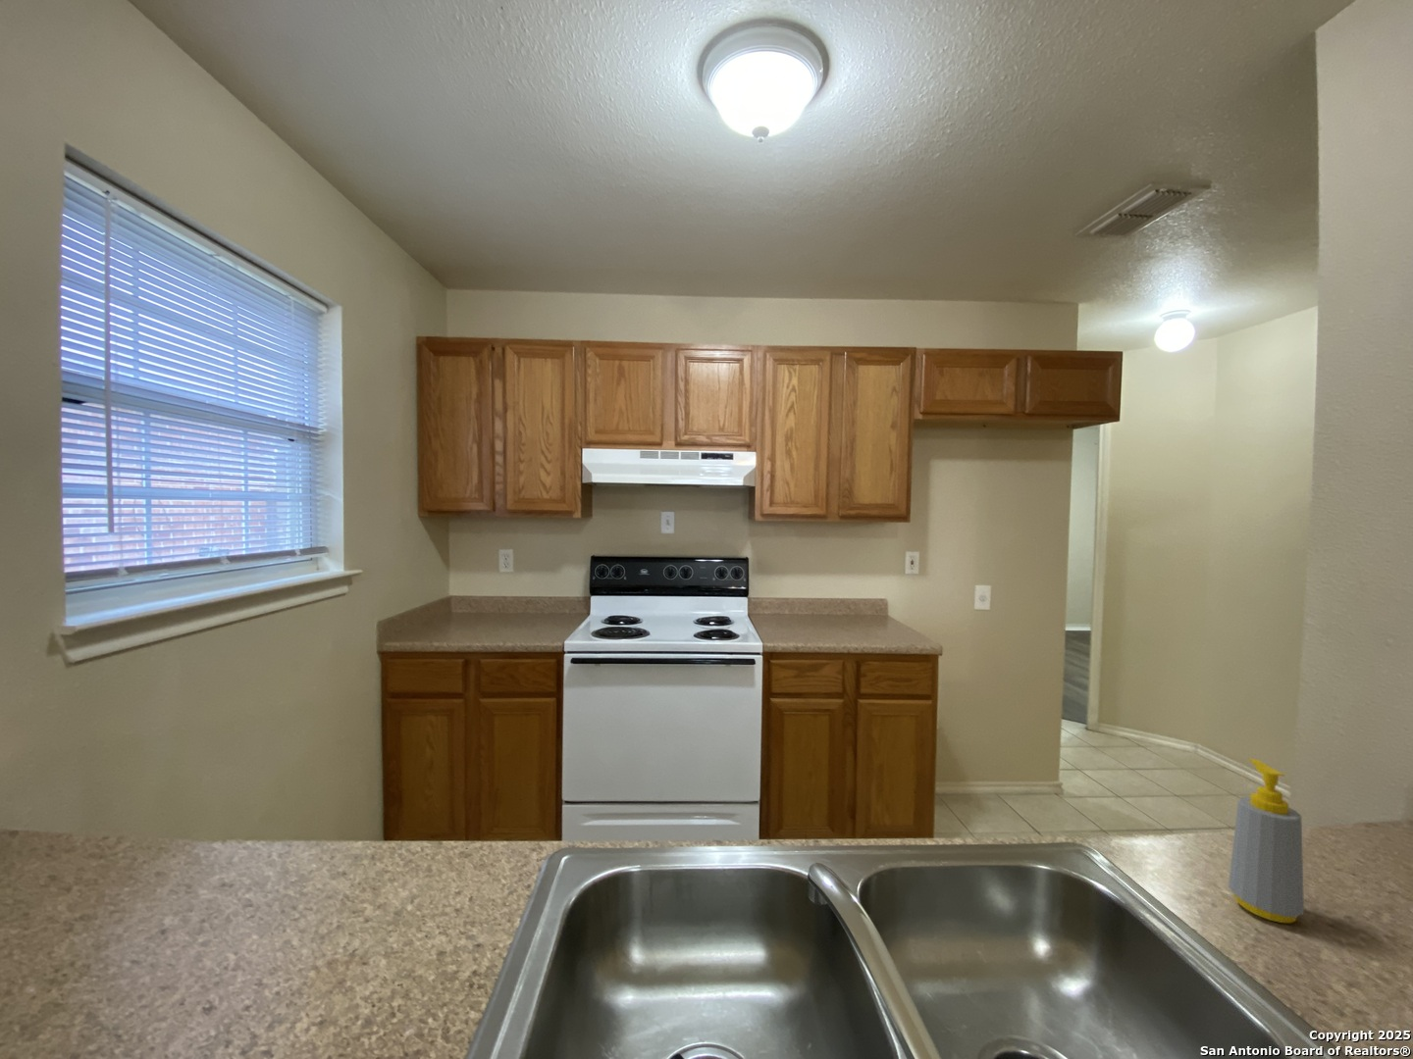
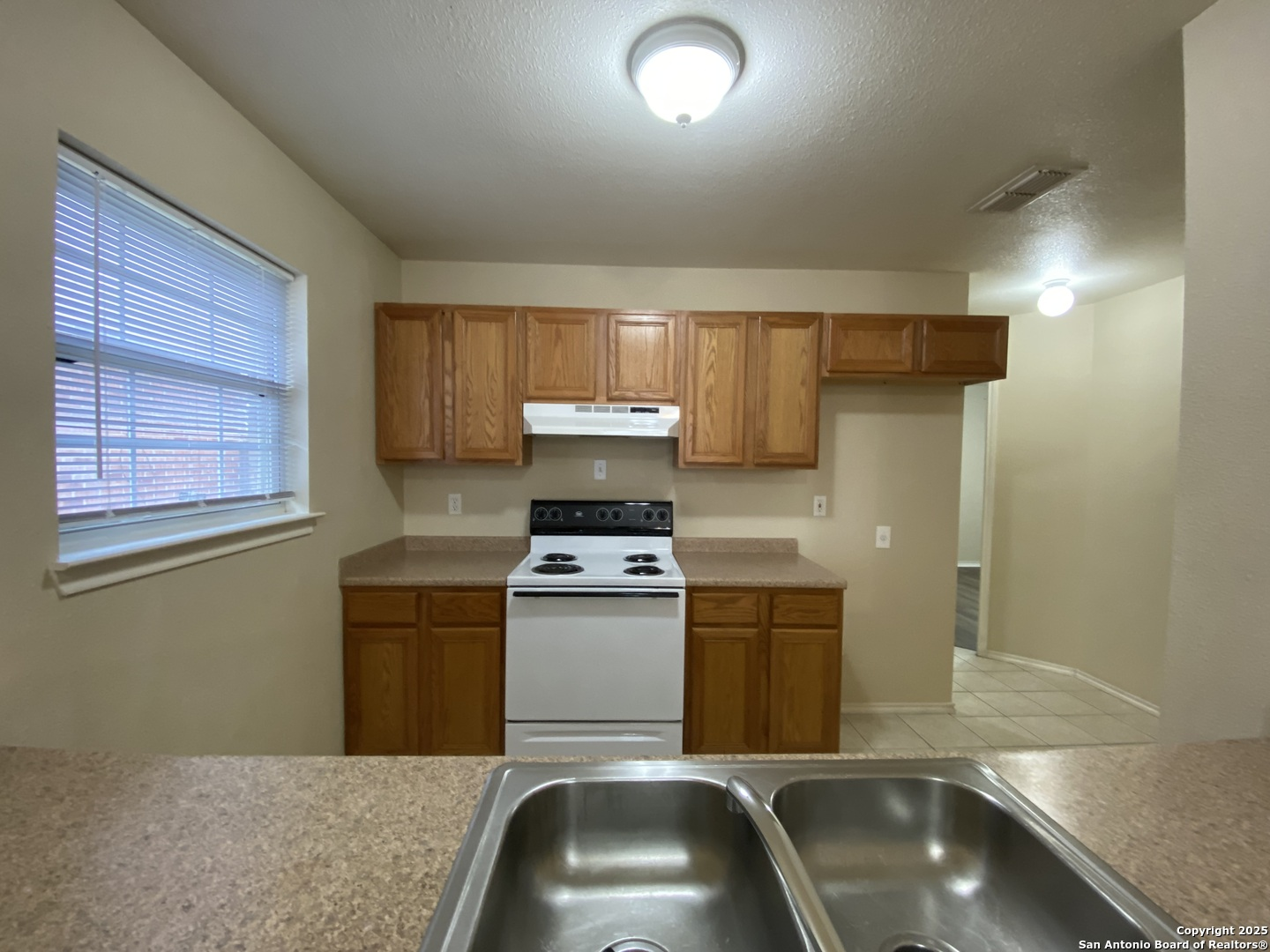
- soap bottle (1267, 838)
